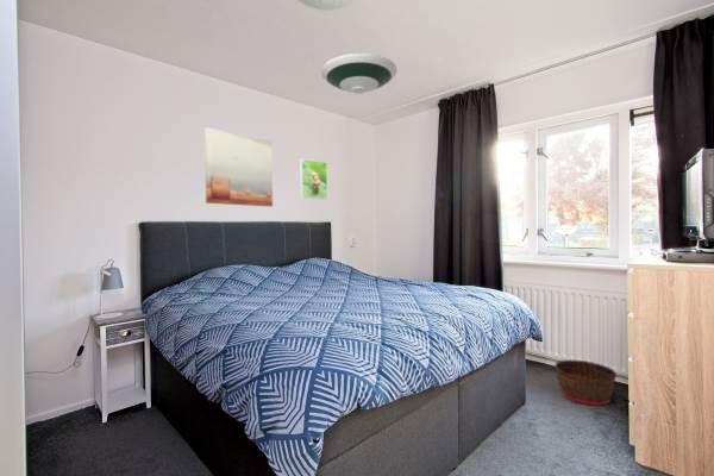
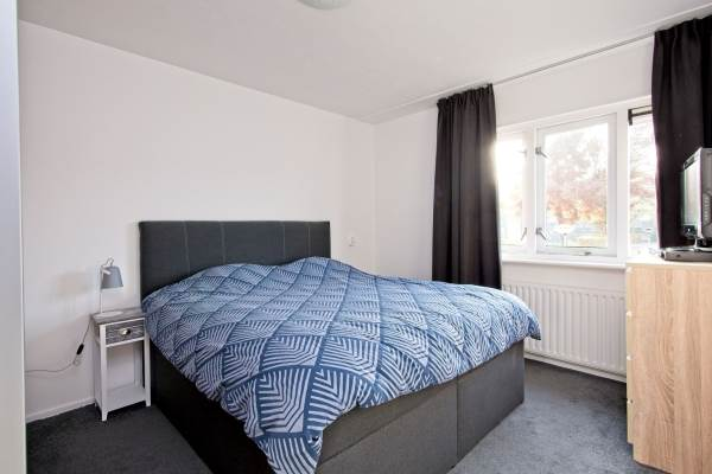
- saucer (358, 81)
- wall art (240, 169)
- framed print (313, 178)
- basket (584, 382)
